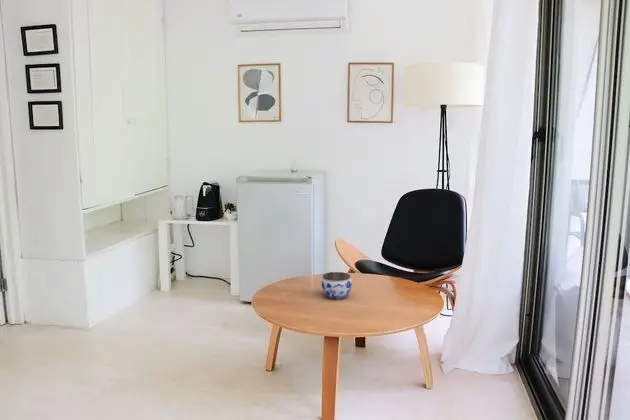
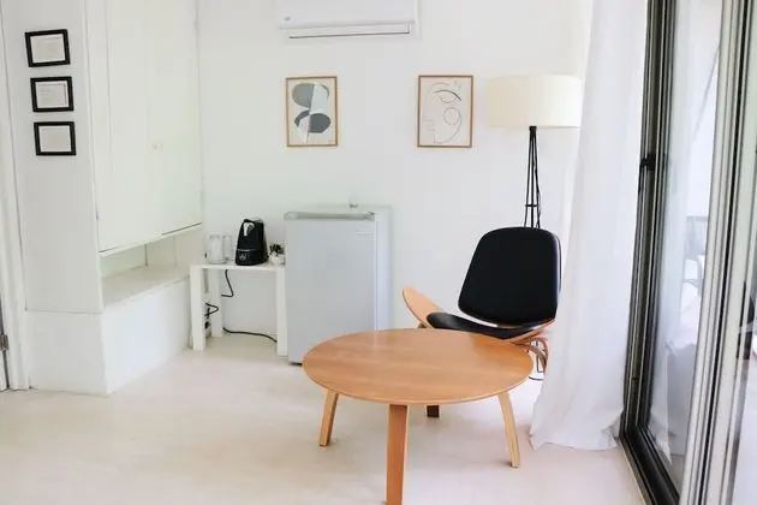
- jar (336, 285)
